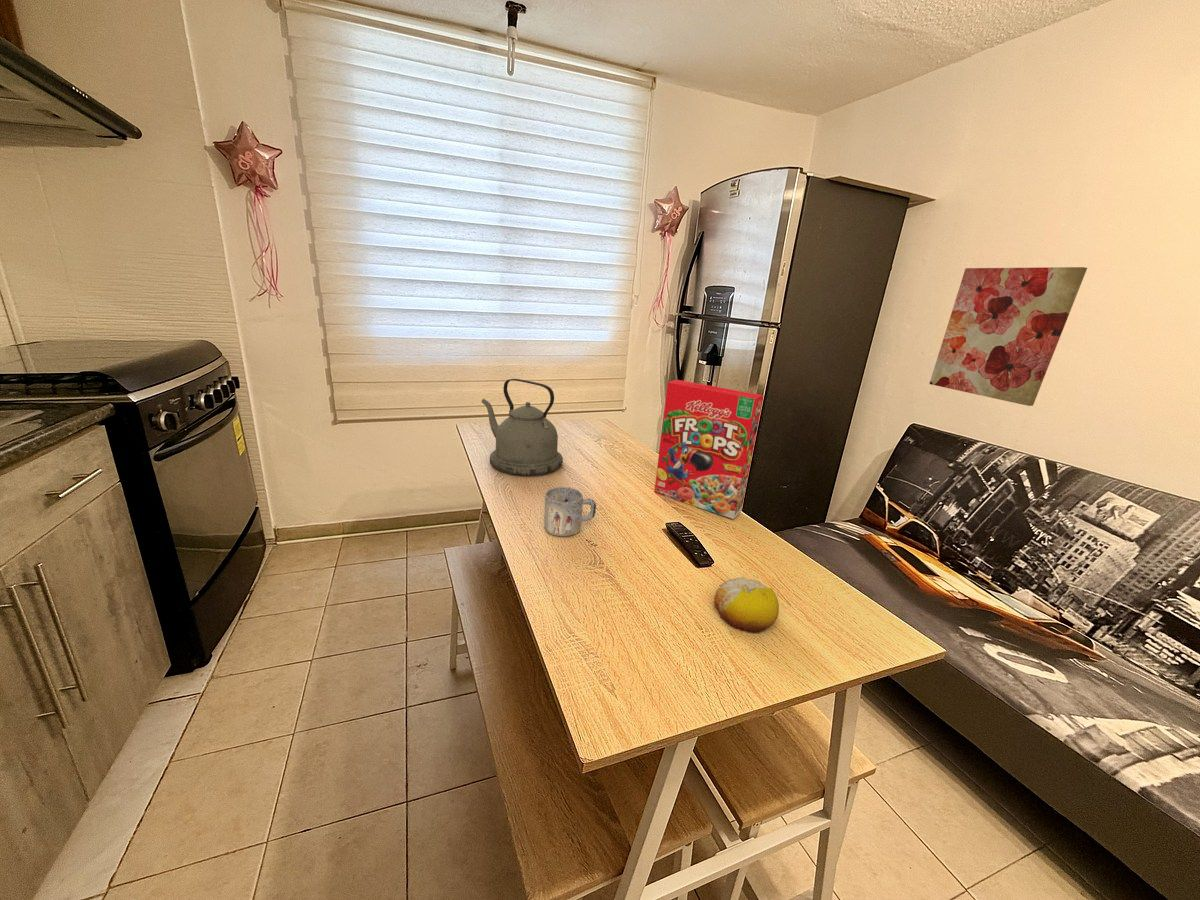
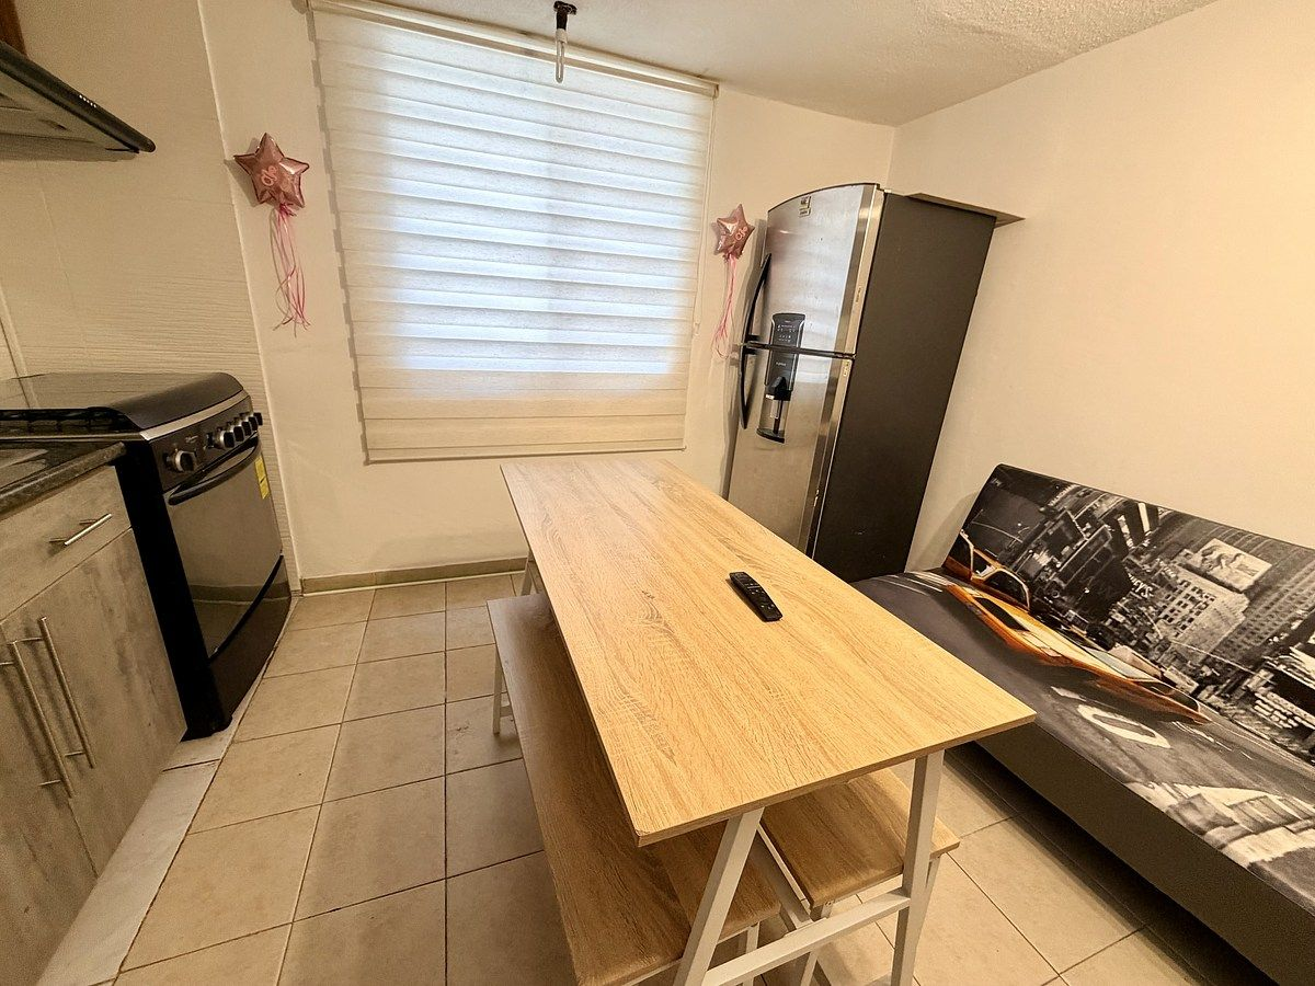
- cereal box (705, 447)
- fruit (746, 599)
- kettle (522, 422)
- wall art (997, 333)
- mug (570, 510)
